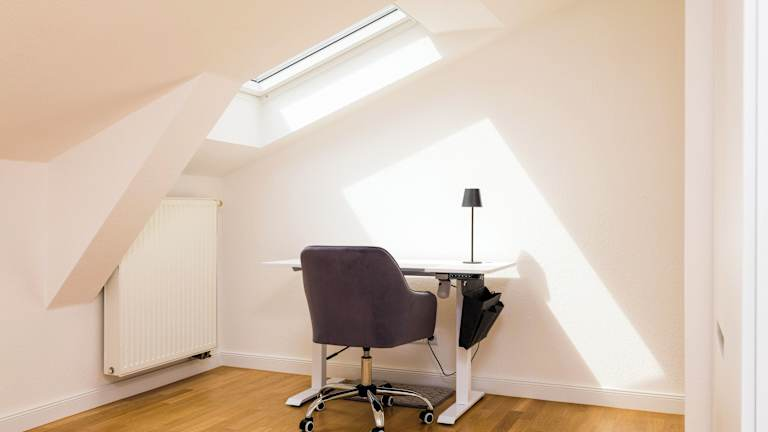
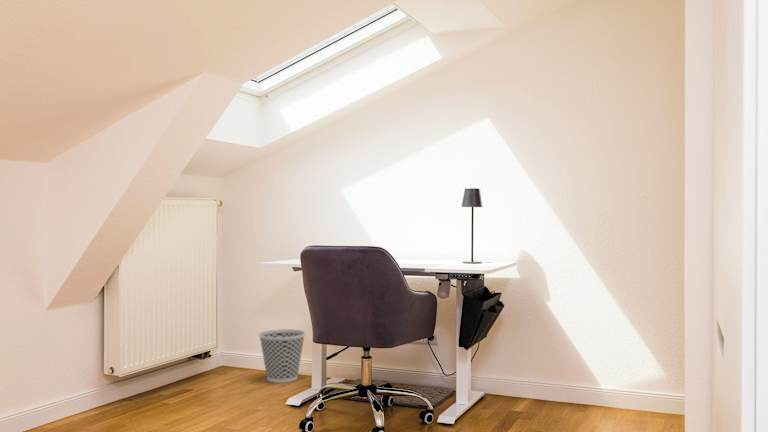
+ wastebasket (282, 356)
